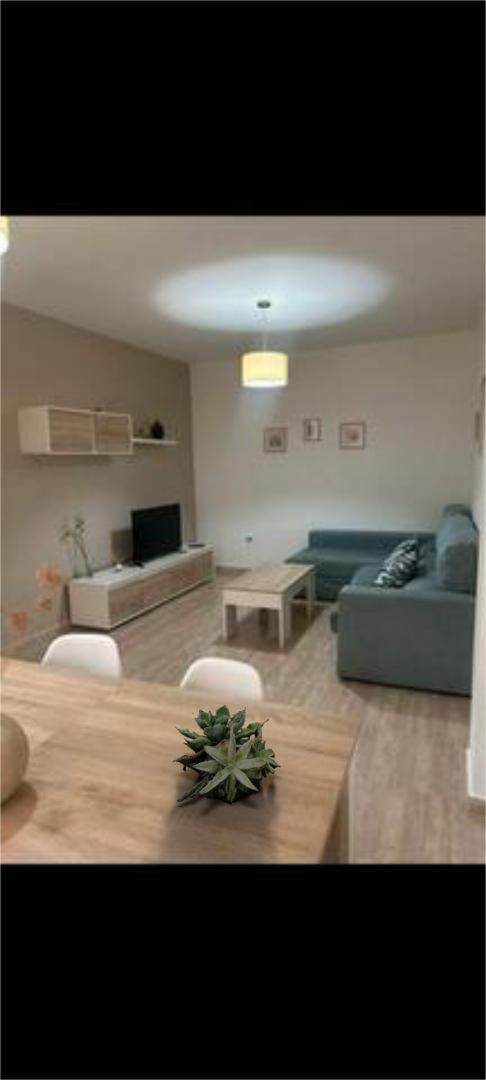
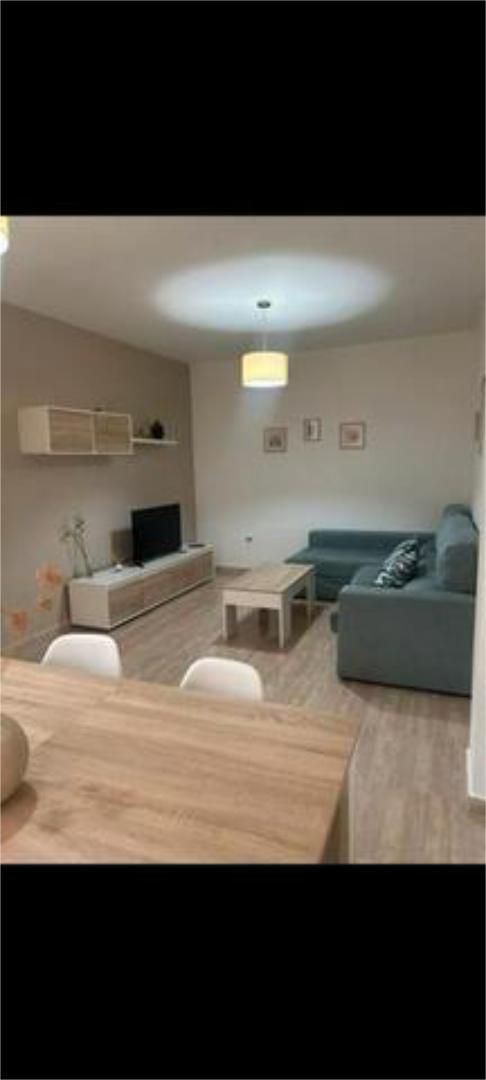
- succulent plant (226, 745)
